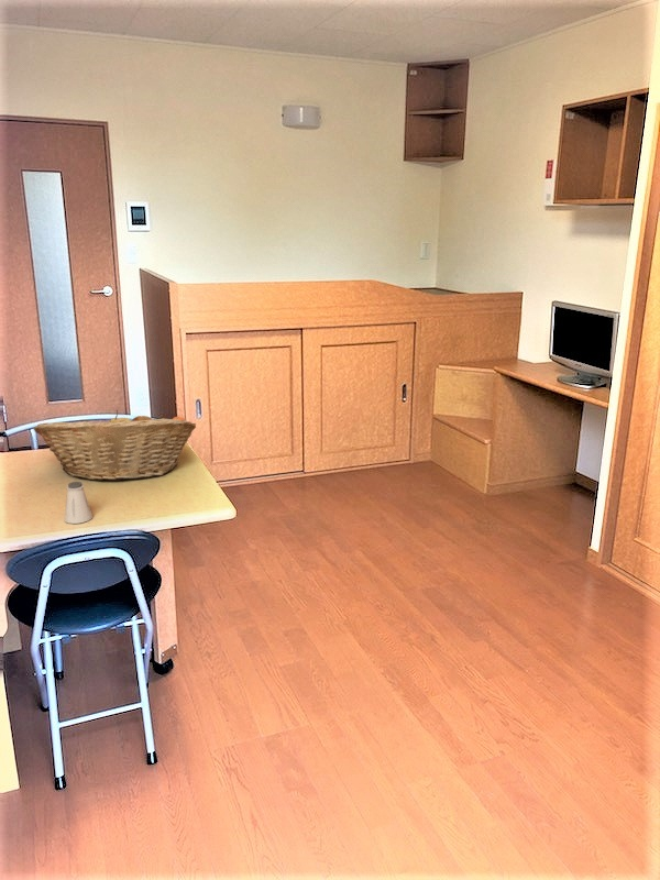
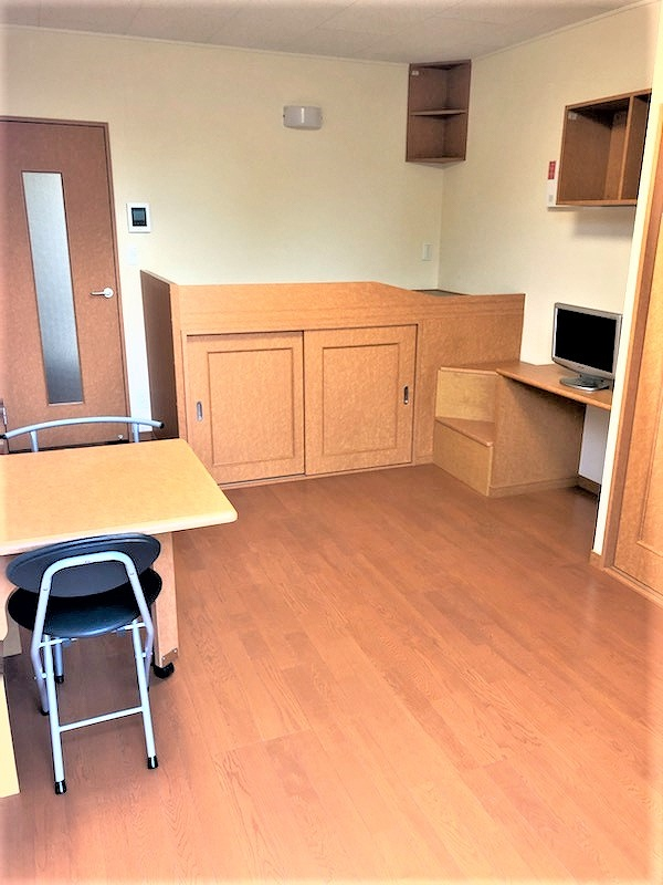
- fruit basket (118, 438)
- saltshaker (76, 501)
